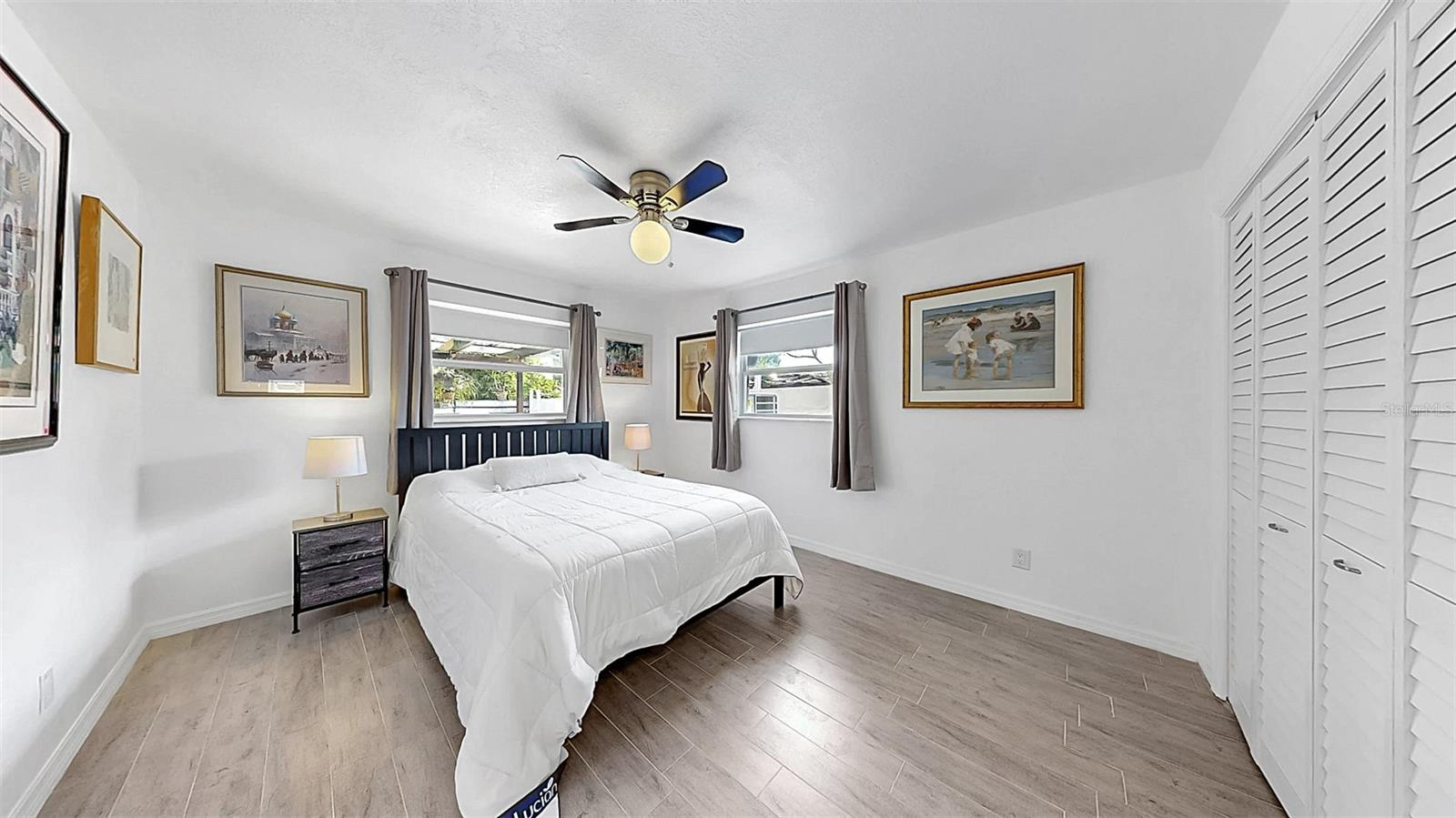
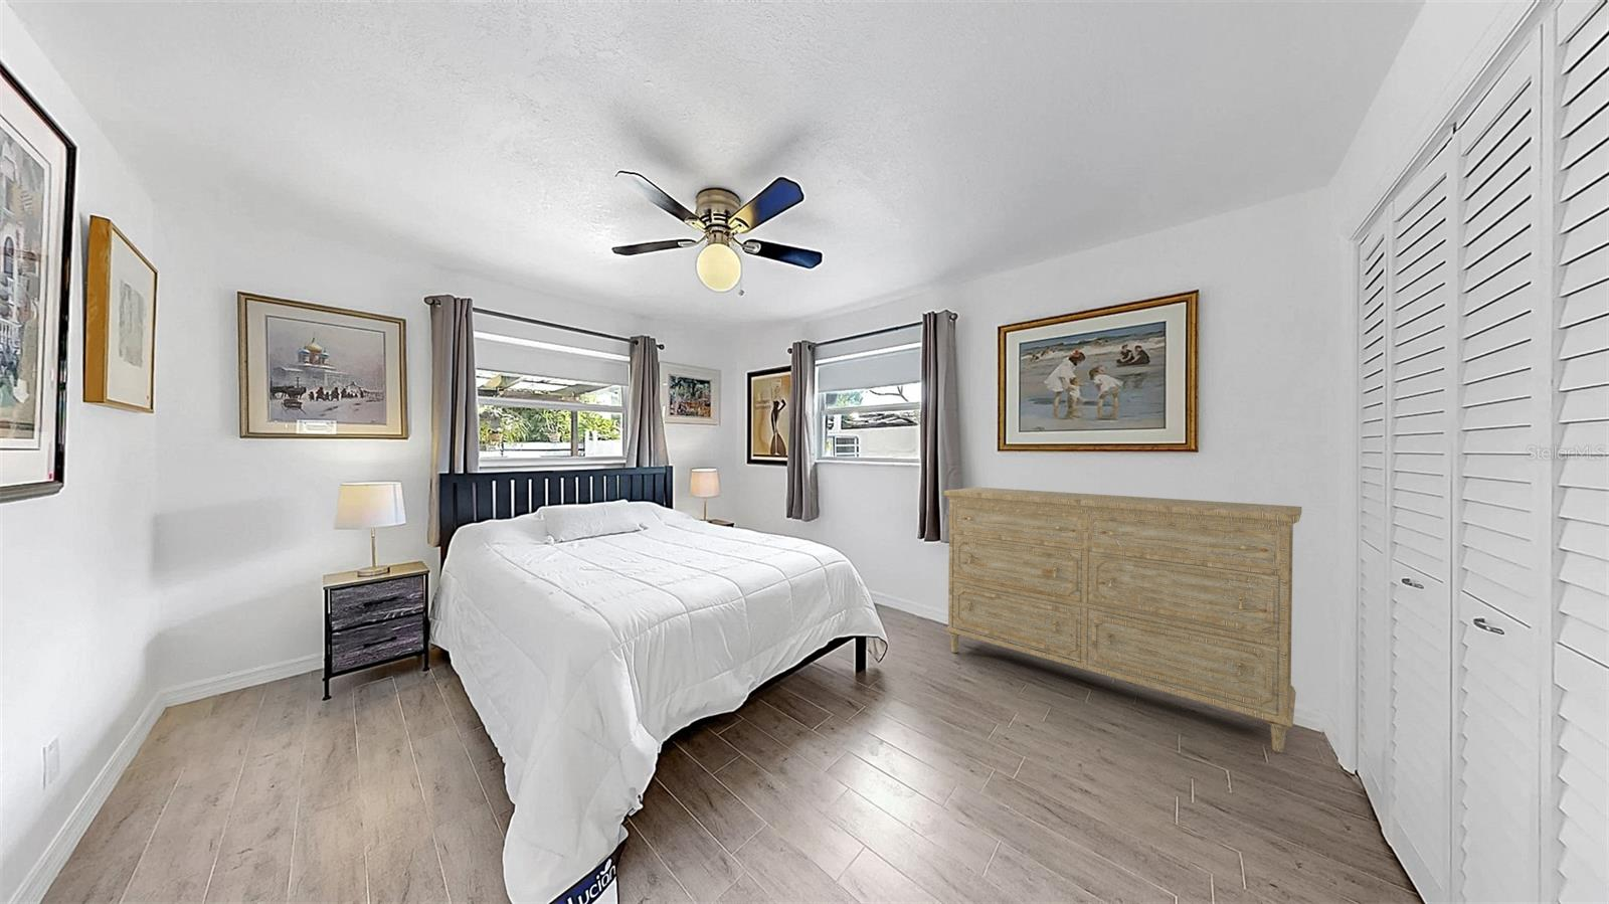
+ dresser (1096, 588)
